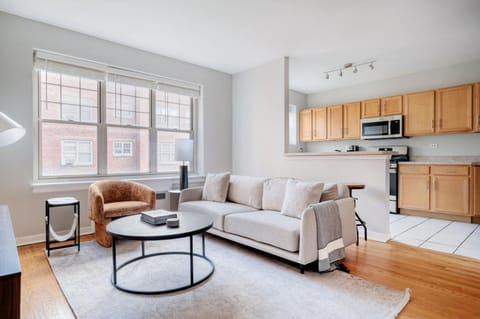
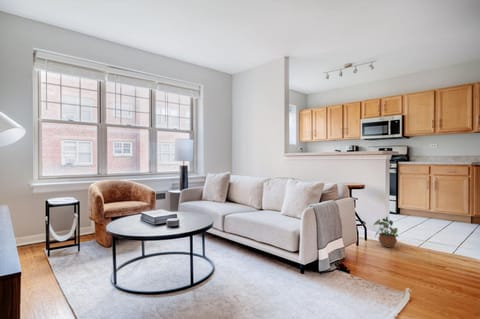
+ potted plant (387, 231)
